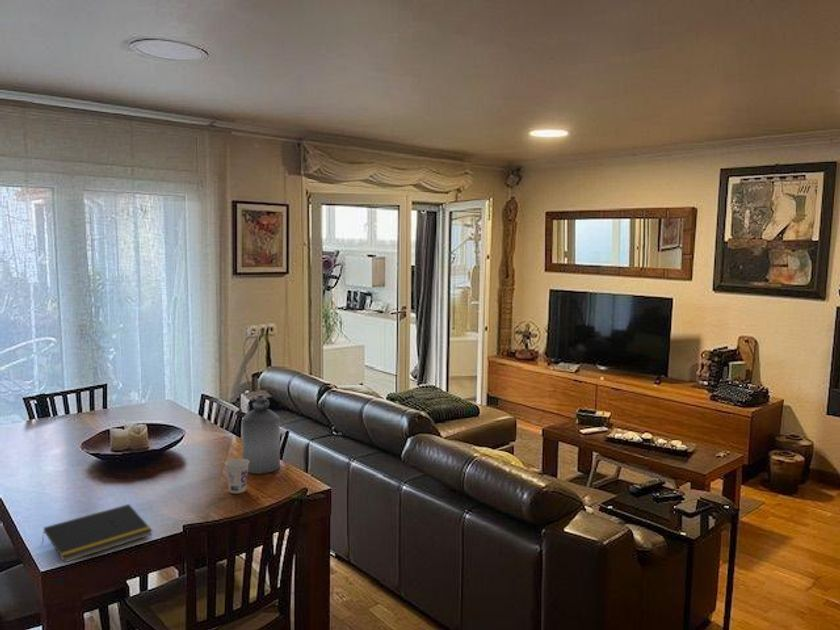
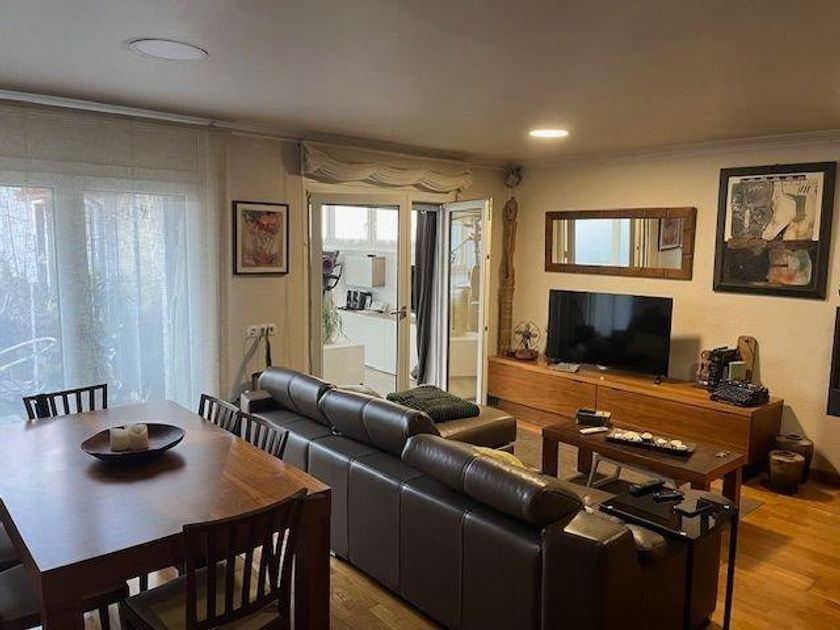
- cup (237, 476)
- bottle (261, 431)
- notepad (99, 531)
